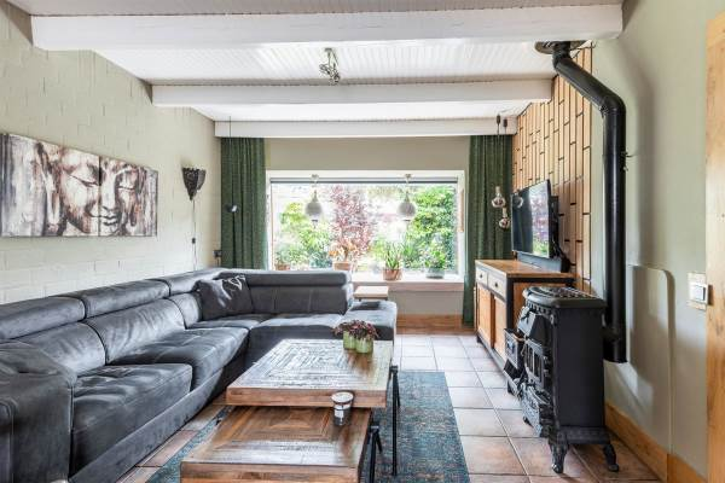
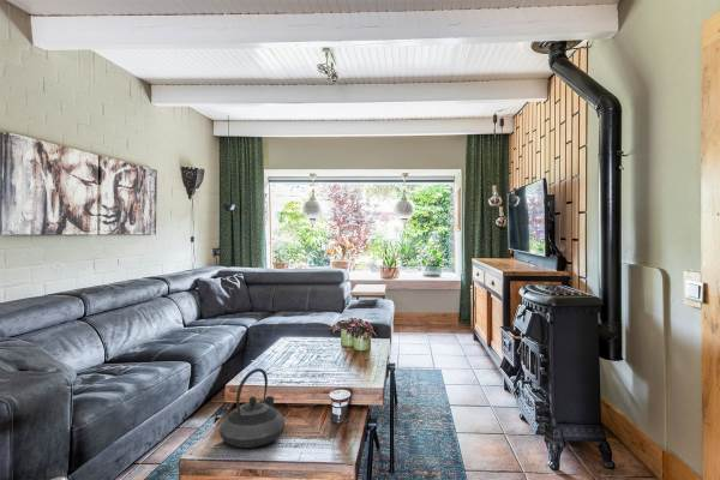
+ teapot (254, 402)
